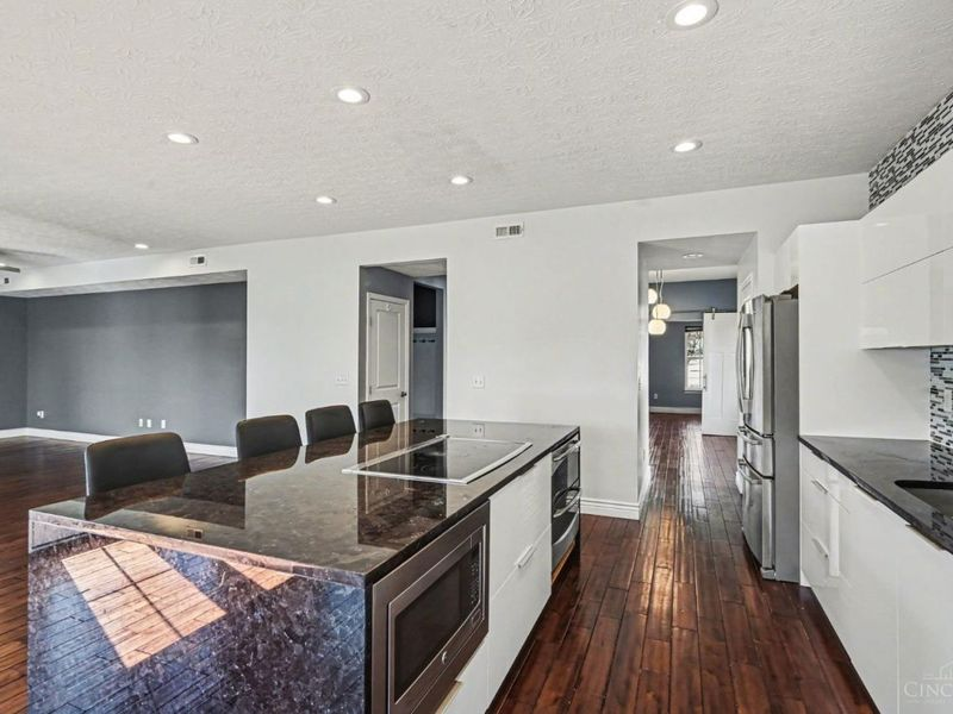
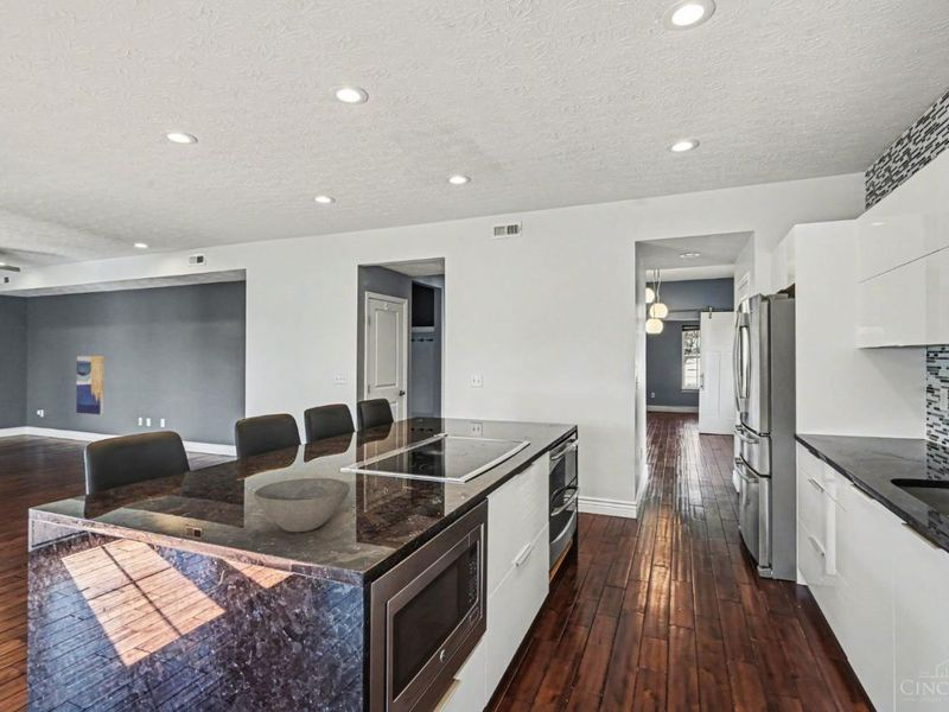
+ wall art (89, 384)
+ bowl (302, 507)
